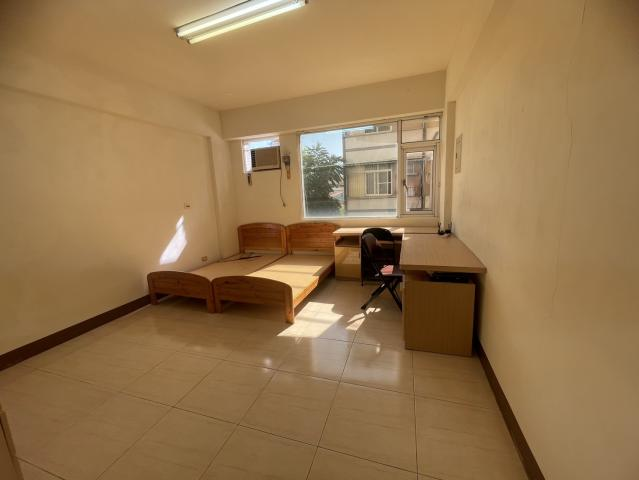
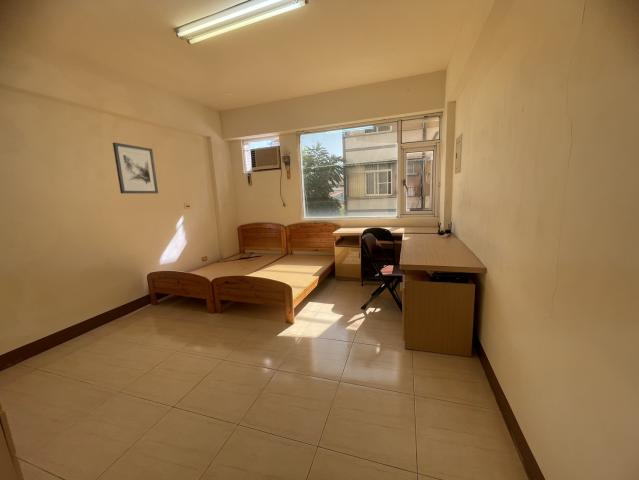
+ wall art (137, 170)
